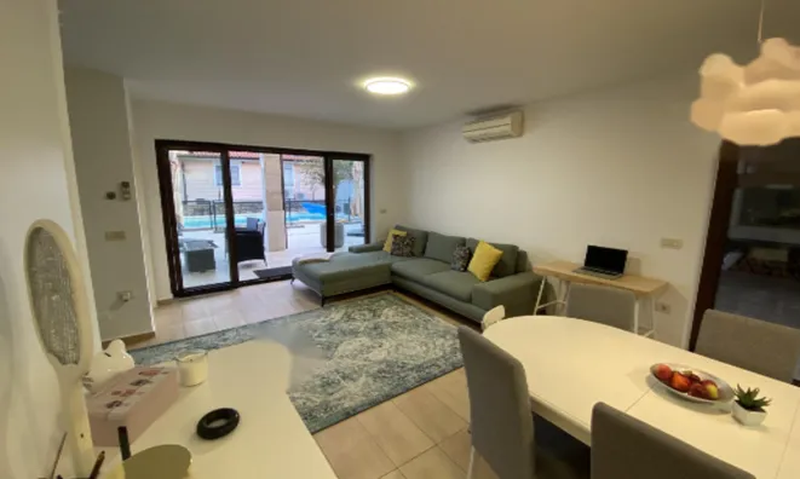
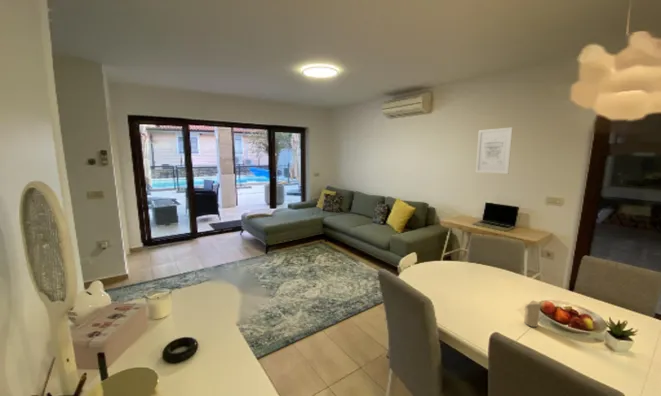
+ wall art (493, 151)
+ candle (531, 312)
